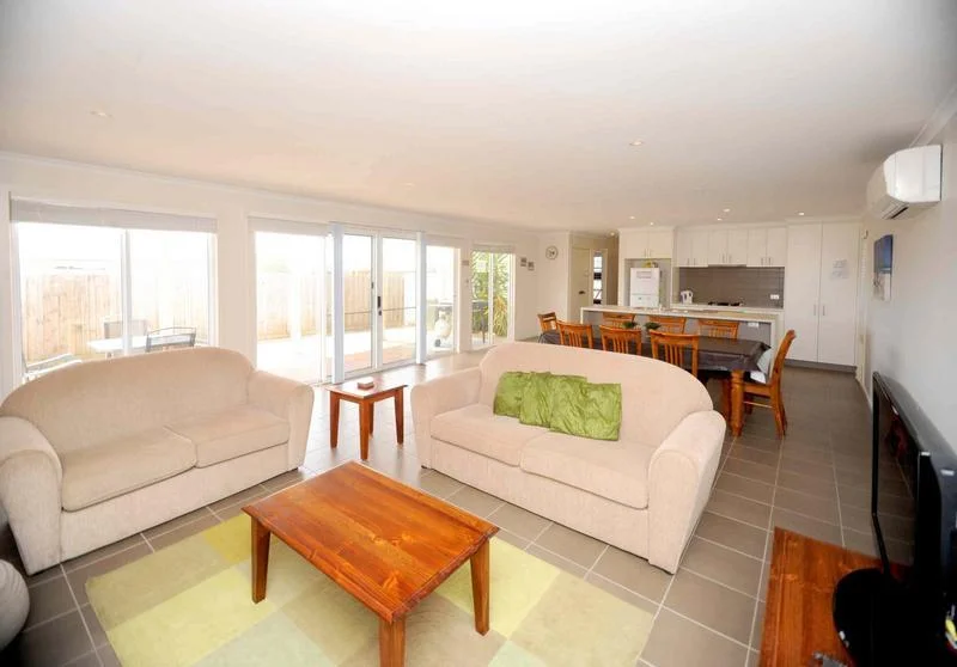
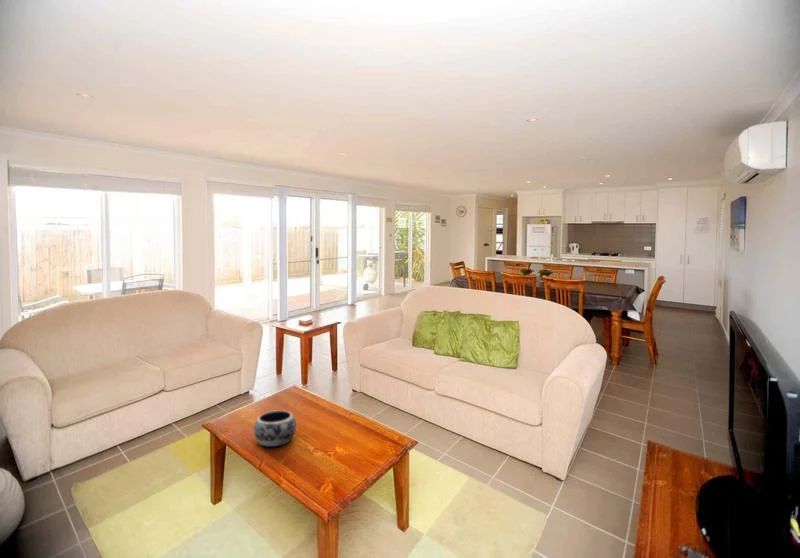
+ decorative bowl (275, 428)
